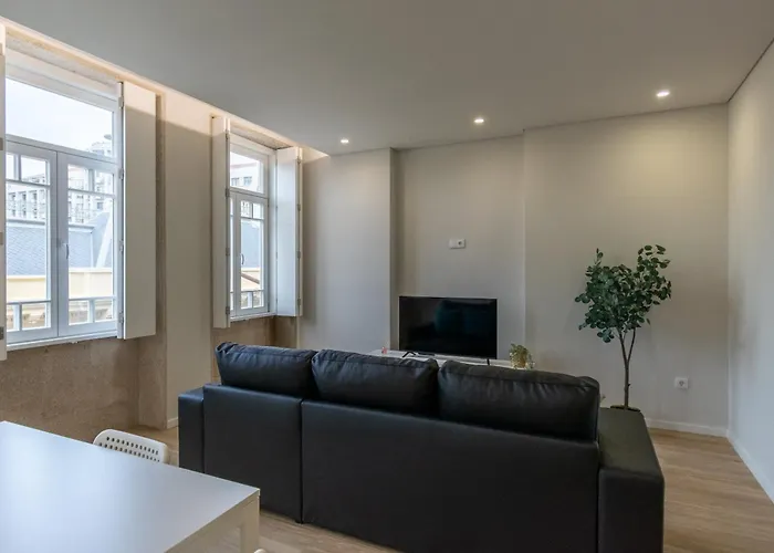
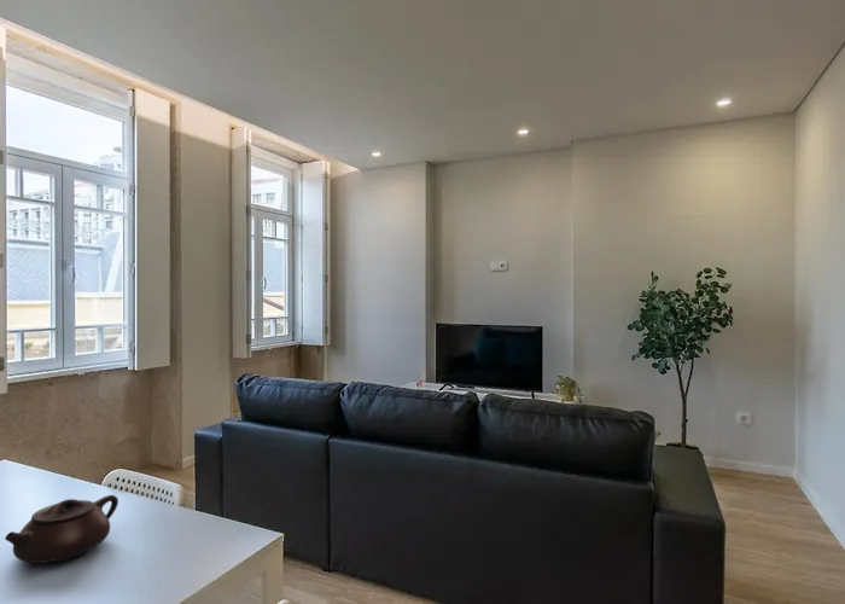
+ teapot (66, 524)
